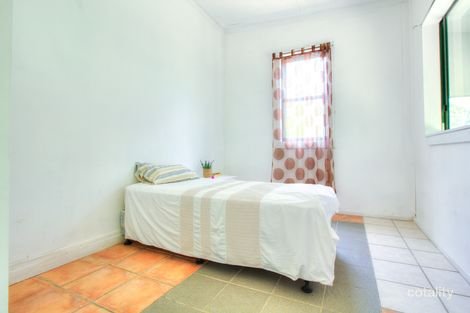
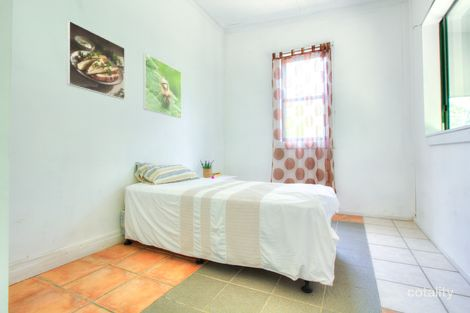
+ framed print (164, 88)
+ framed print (99, 64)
